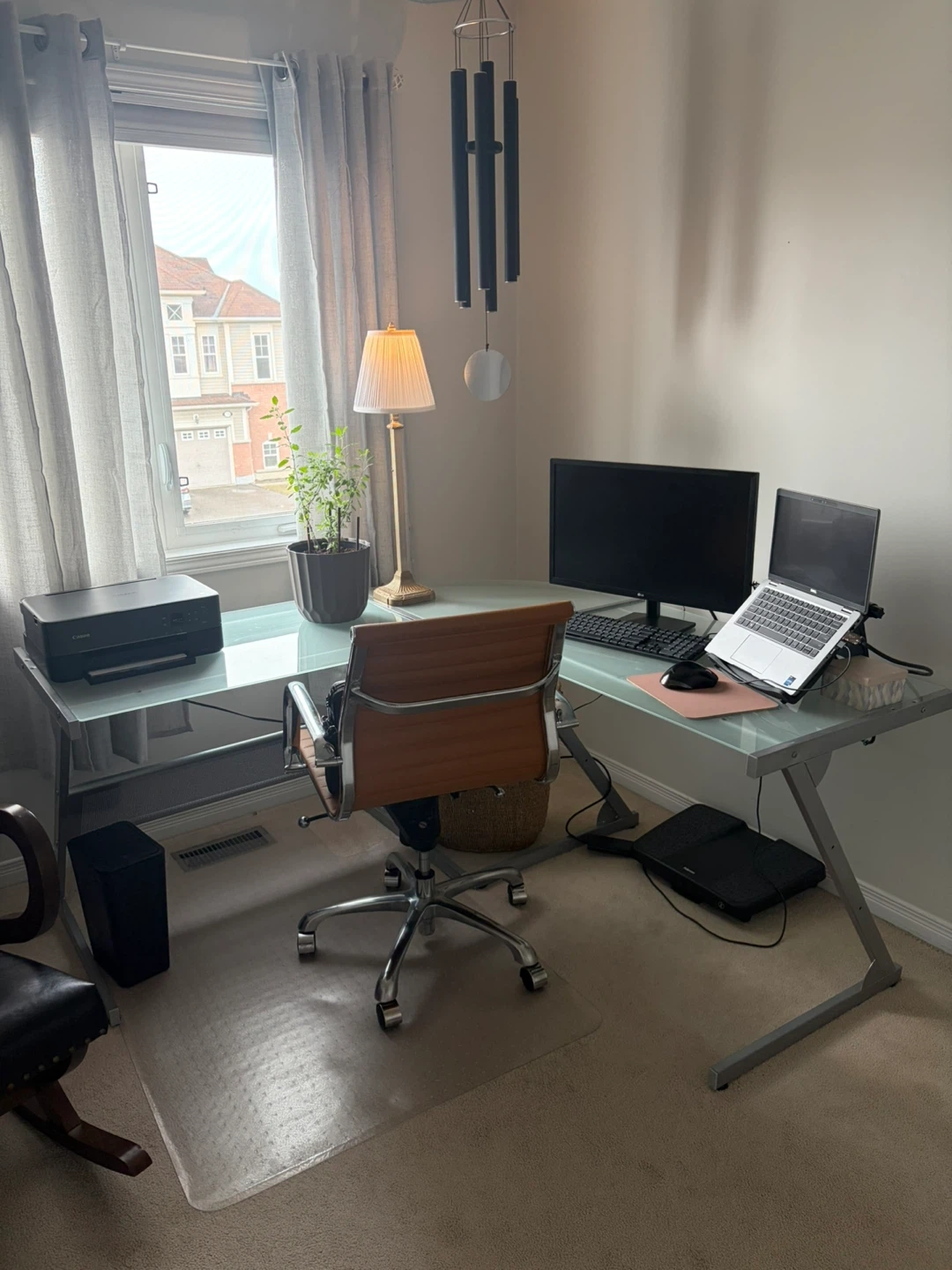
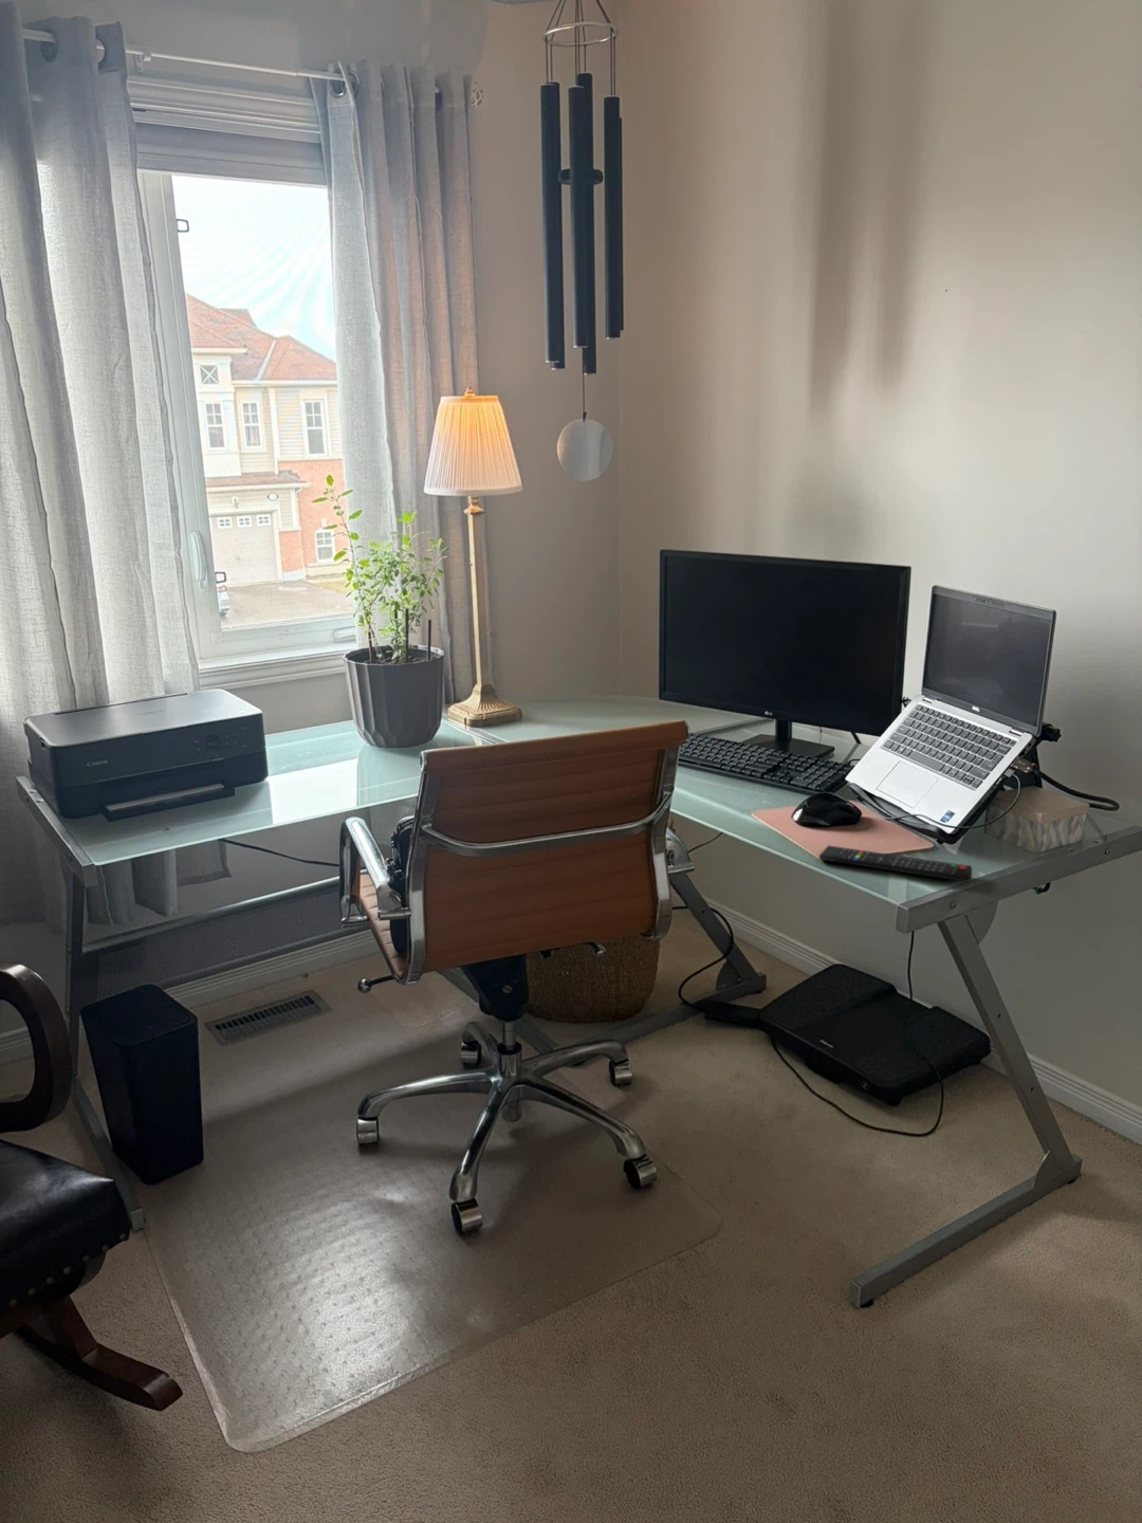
+ remote control (895, 865)
